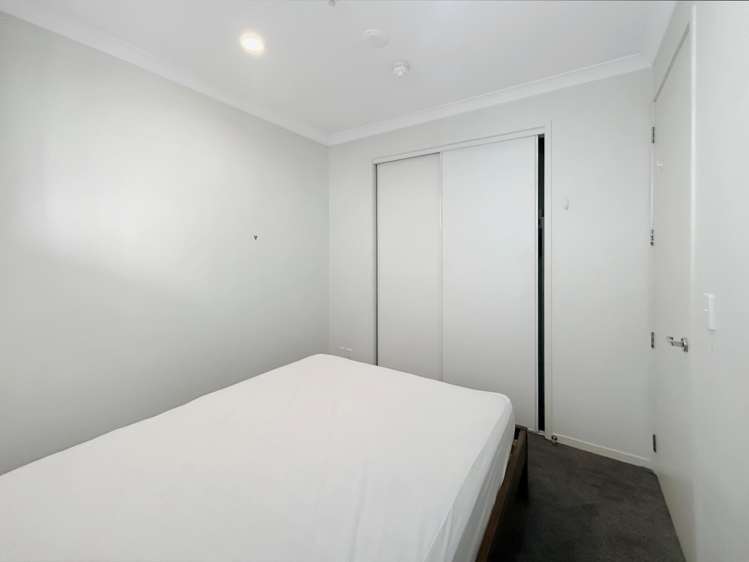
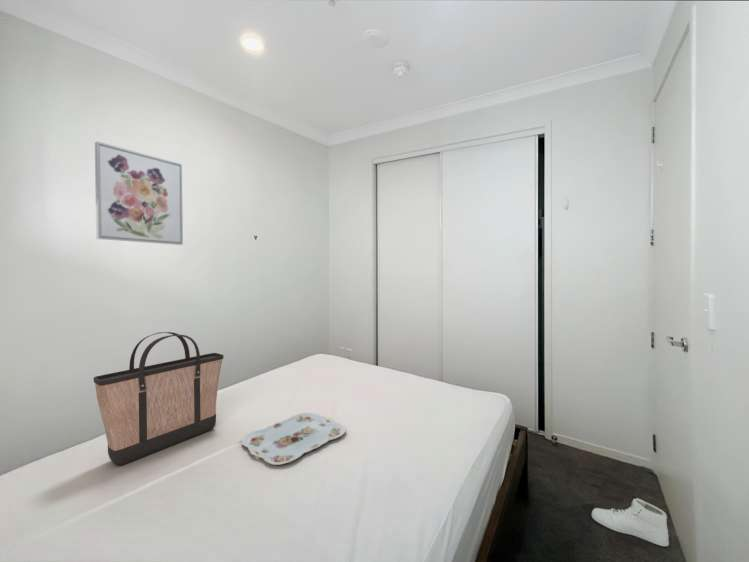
+ wall art (142, 198)
+ sneaker (628, 512)
+ shopping bag (166, 388)
+ serving tray (295, 435)
